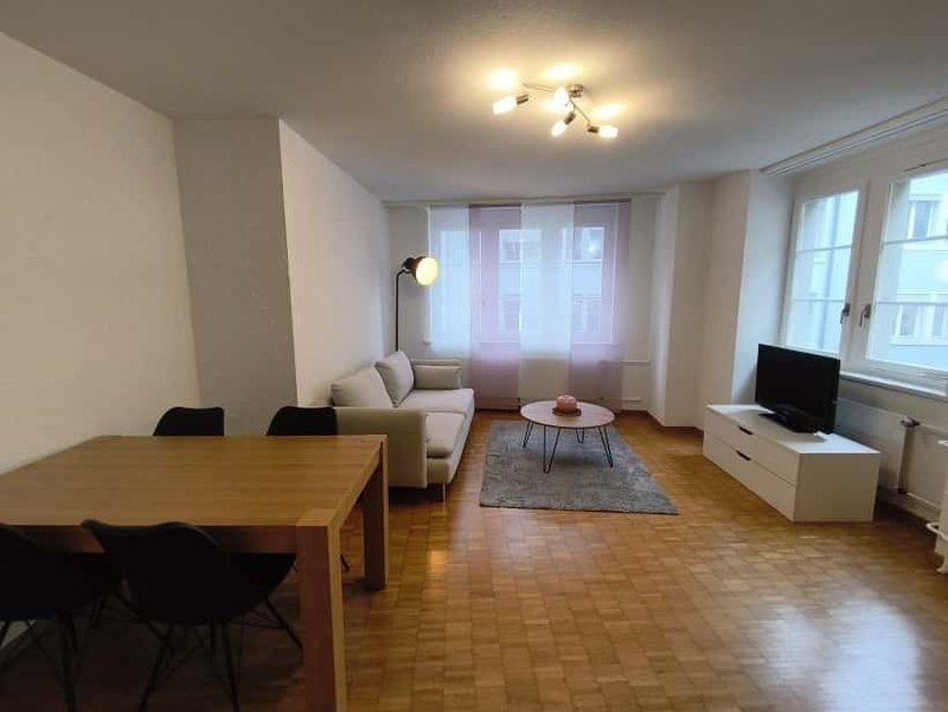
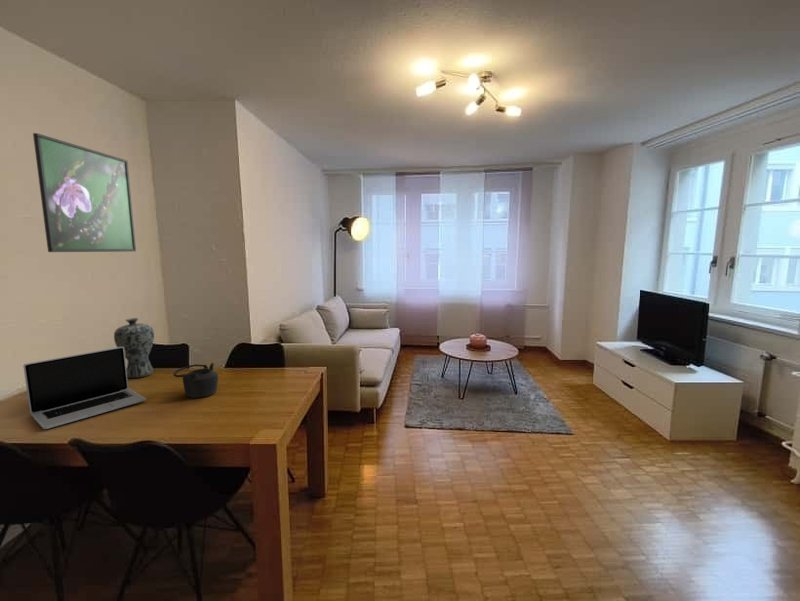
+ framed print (92, 201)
+ laptop (88, 383)
+ vase (135, 347)
+ teapot (200, 379)
